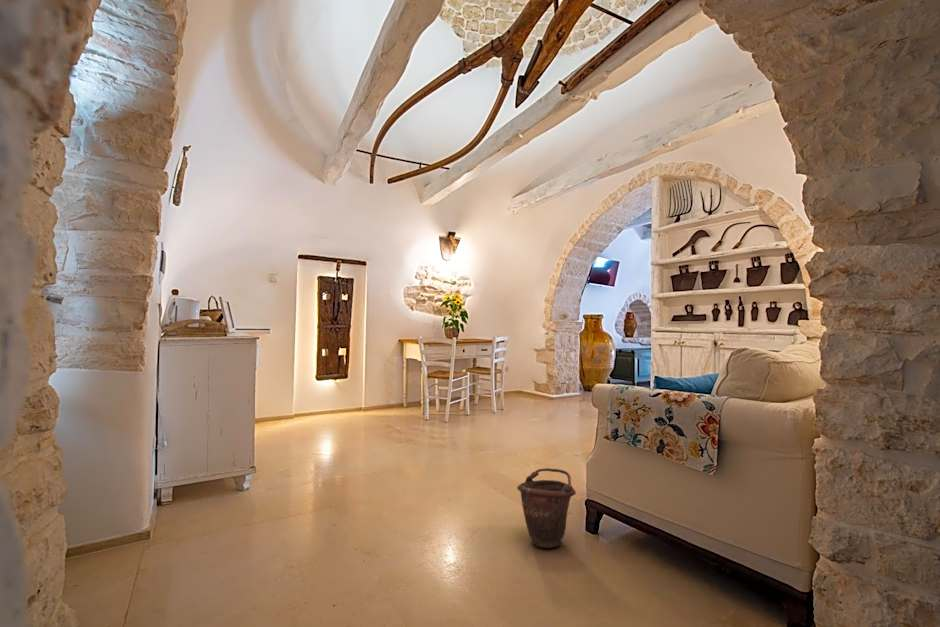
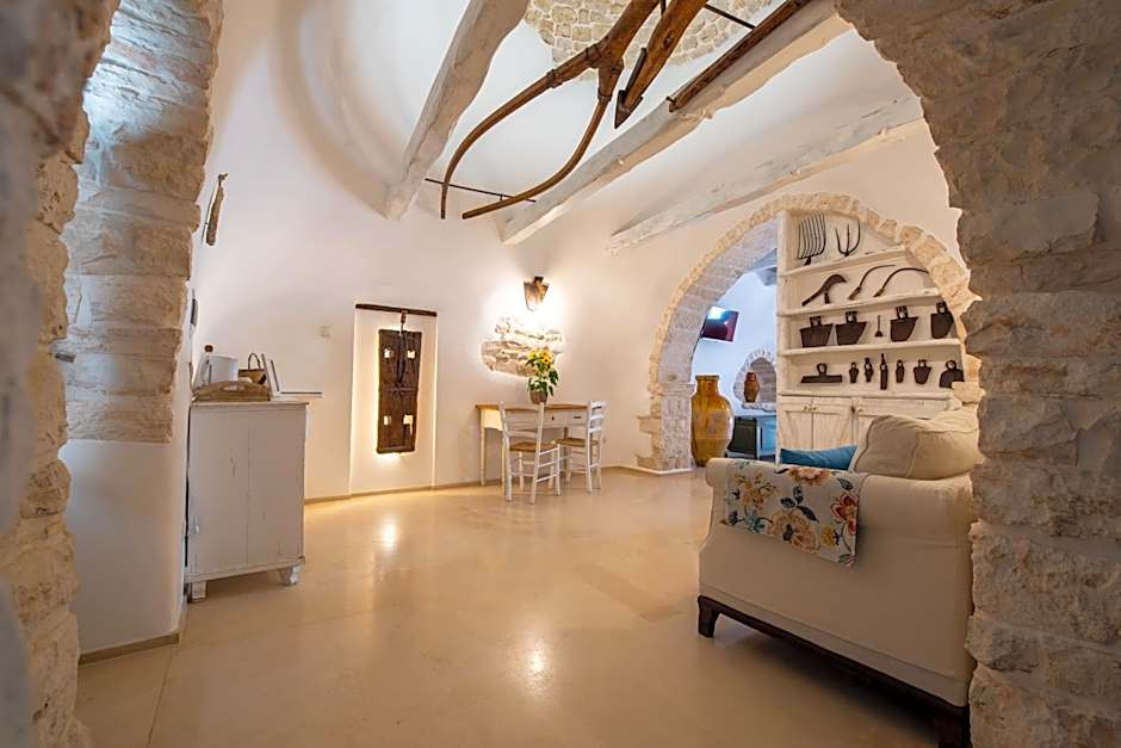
- bucket (549, 506)
